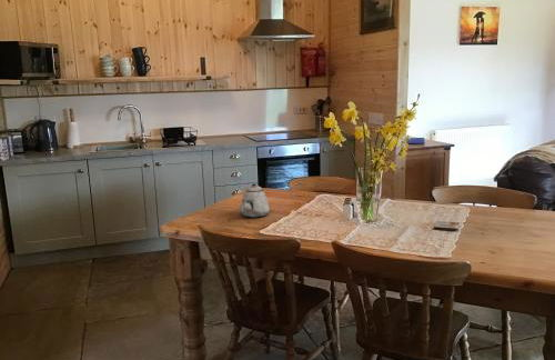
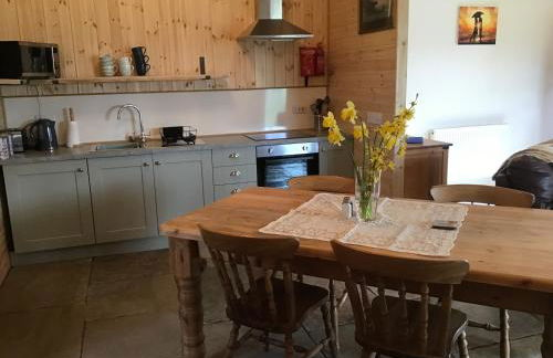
- teapot (252, 200)
